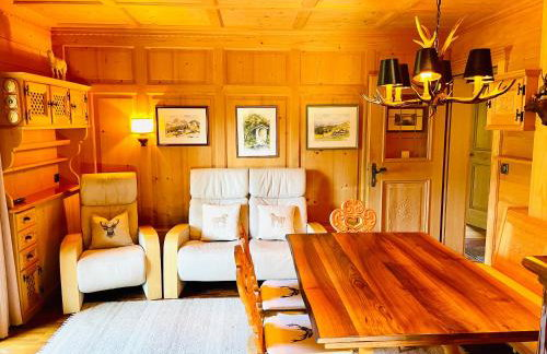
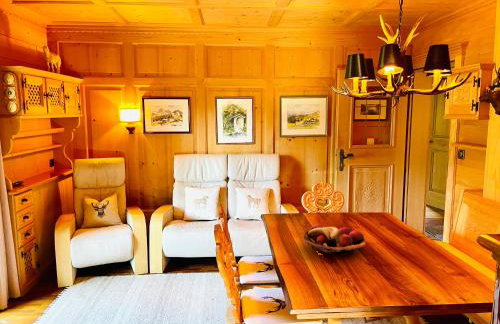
+ fruit basket (333, 238)
